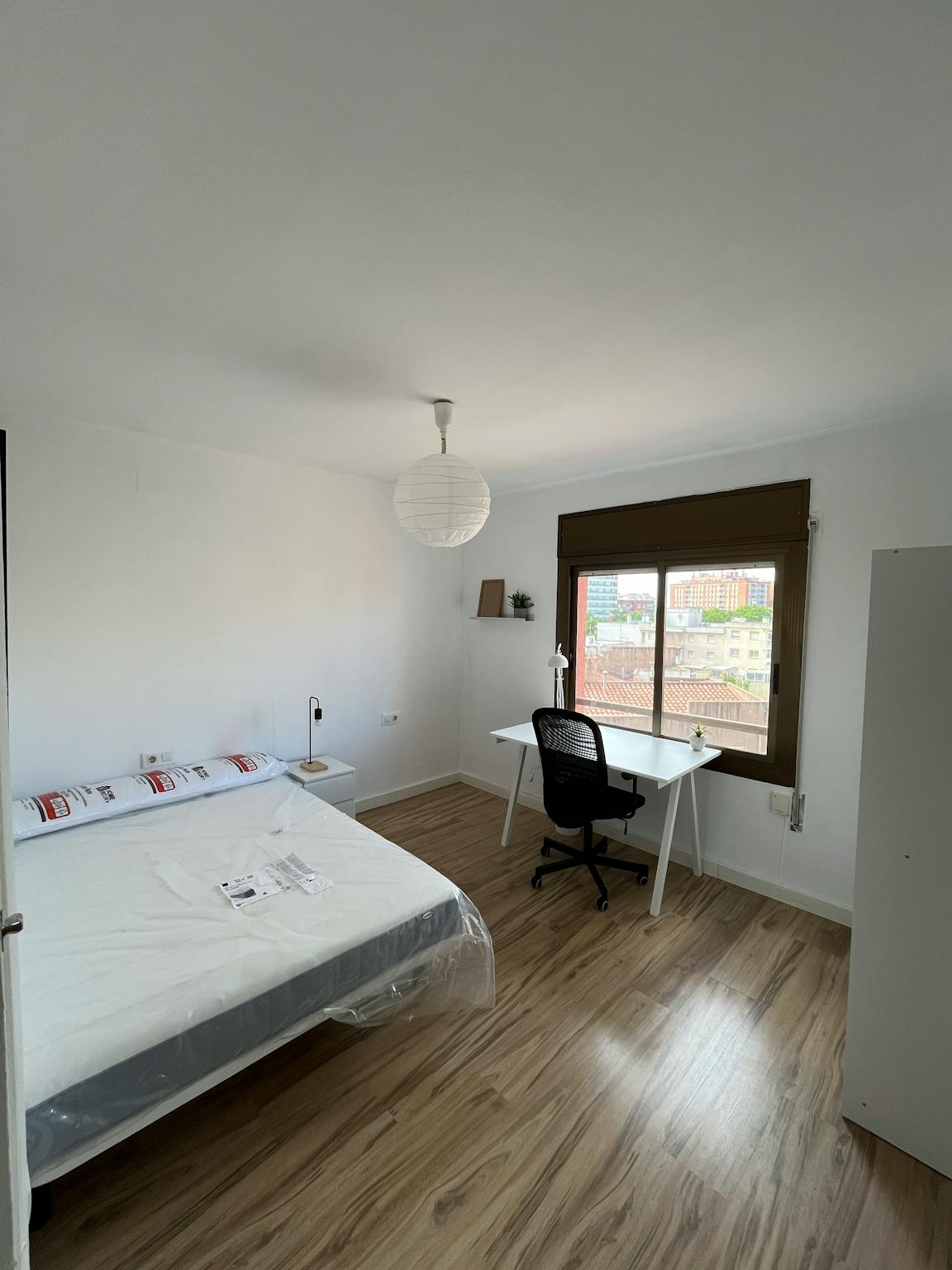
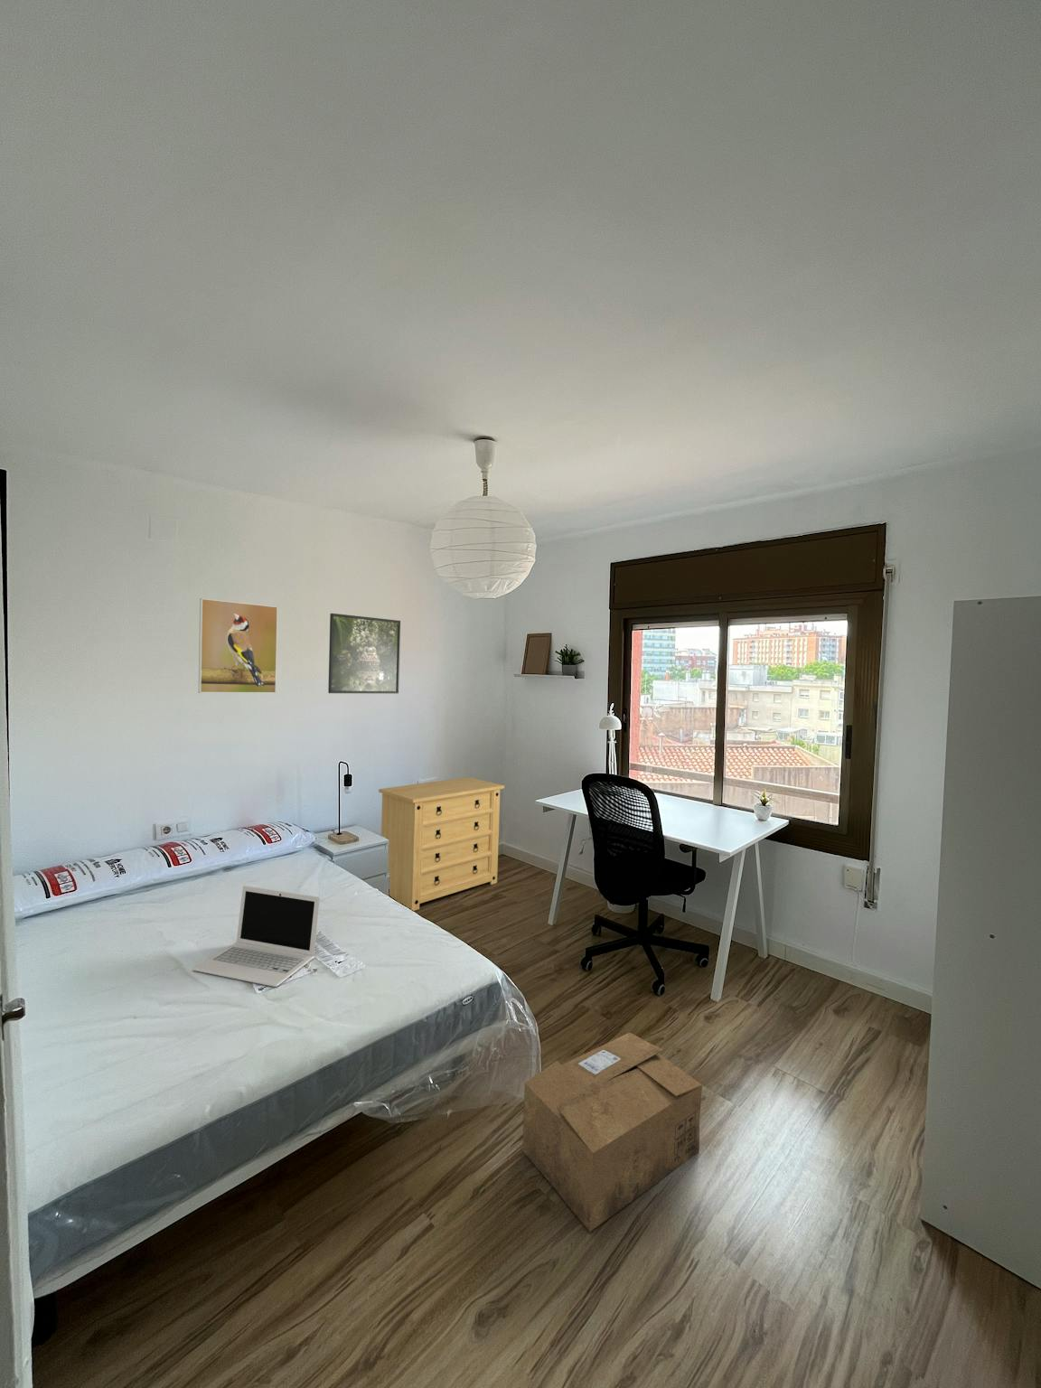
+ cardboard box (612, 1114)
+ laptop (258, 932)
+ dresser (442, 837)
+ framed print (239, 648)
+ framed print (366, 655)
